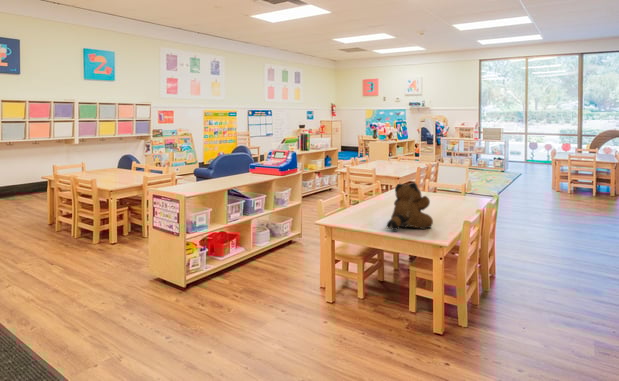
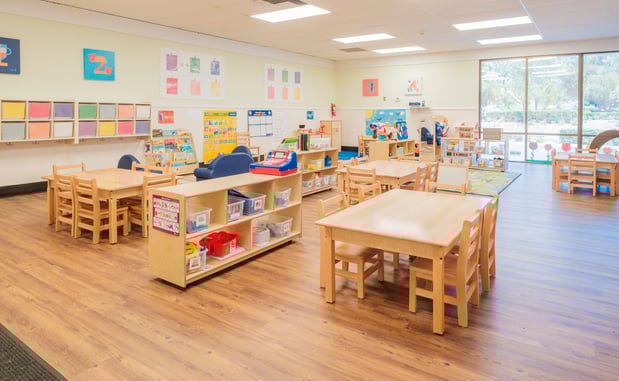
- teddy bear (406, 205)
